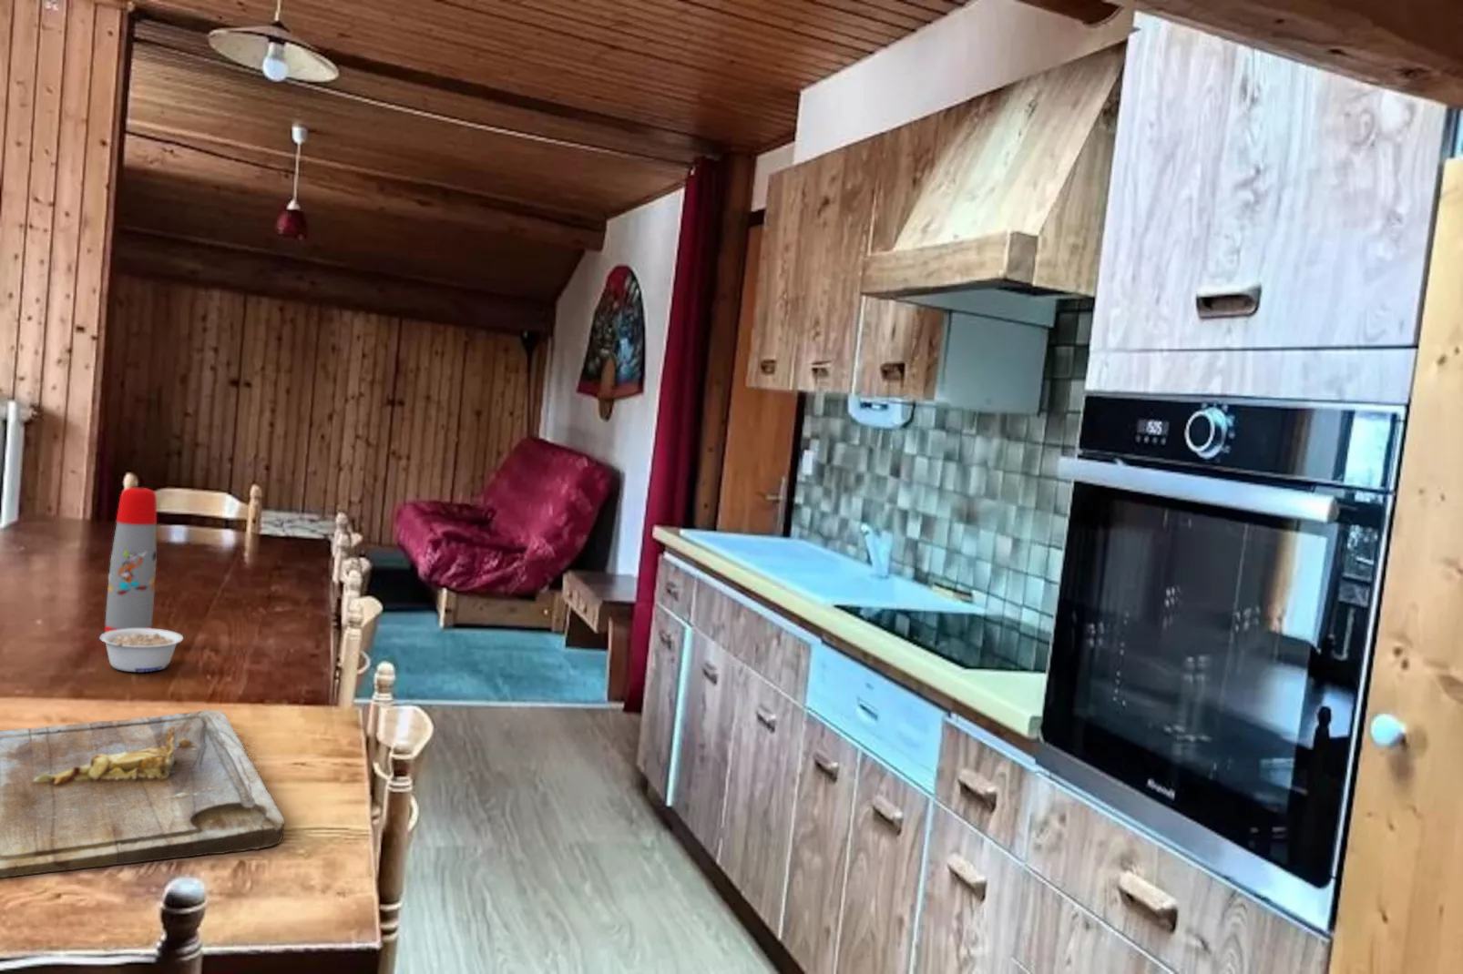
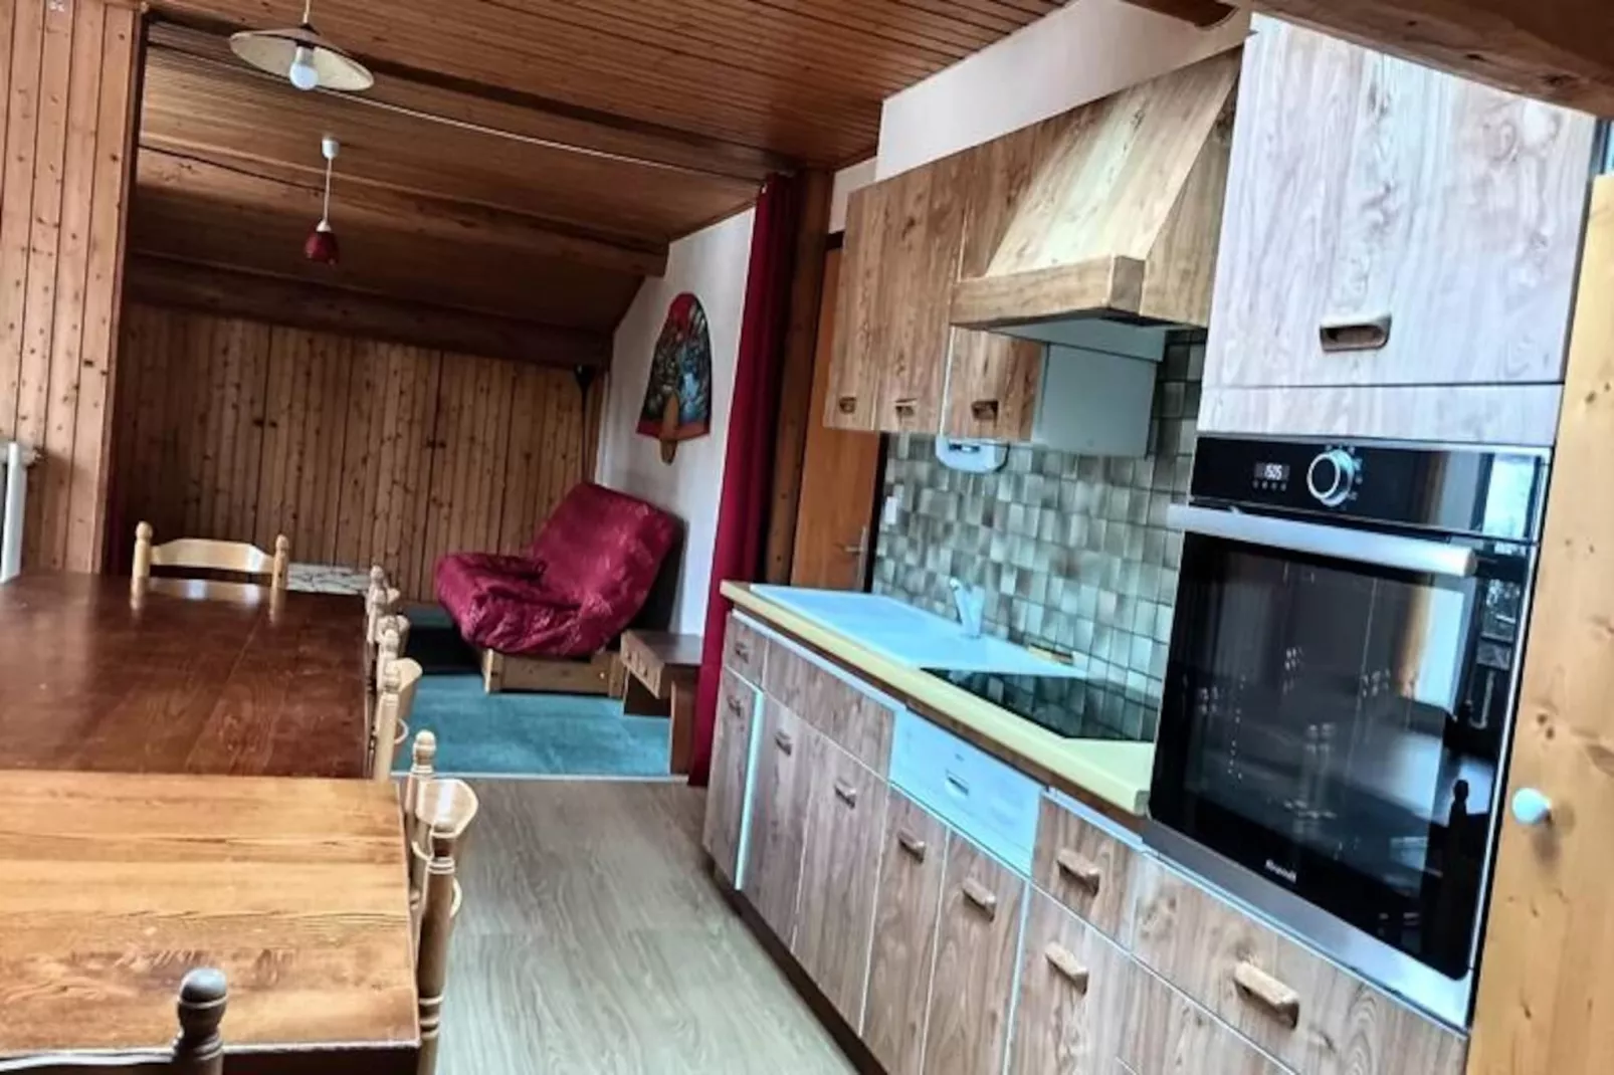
- water bottle (133, 565)
- cutting board (116, 763)
- legume (141, 649)
